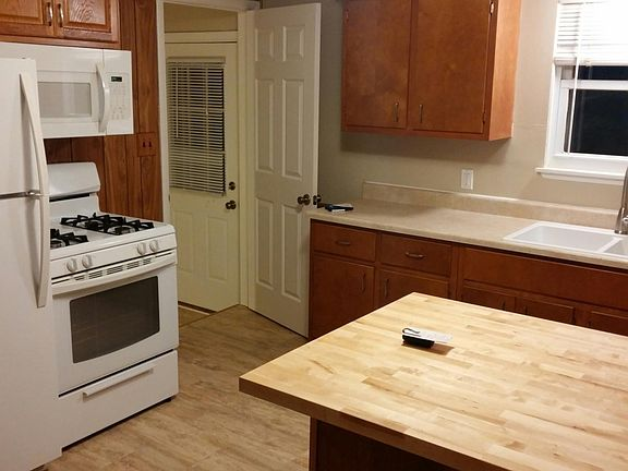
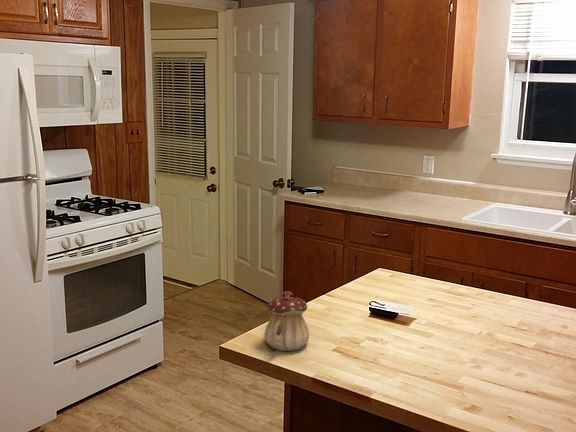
+ teapot (286, 318)
